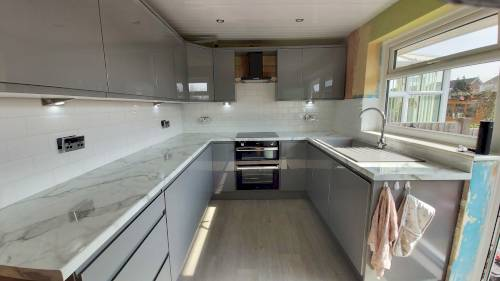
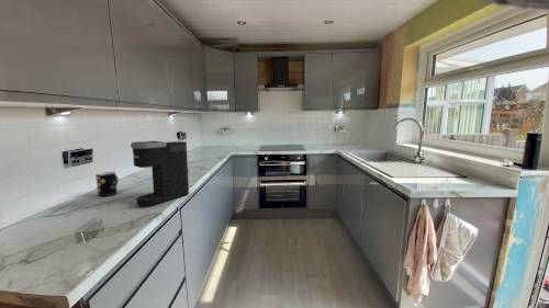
+ coffee maker (161, 170)
+ mug (108, 182)
